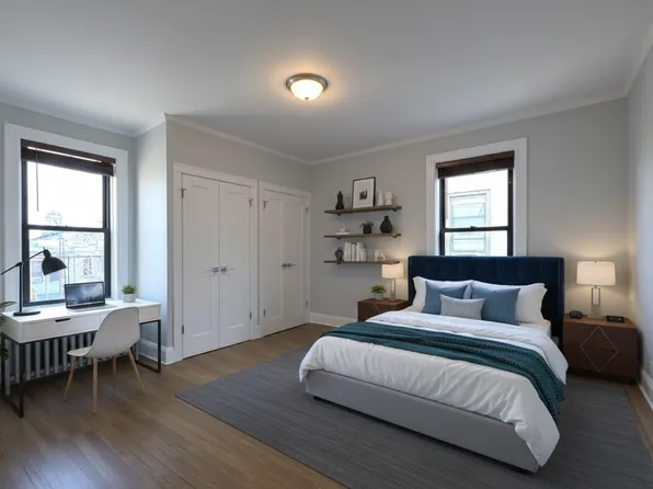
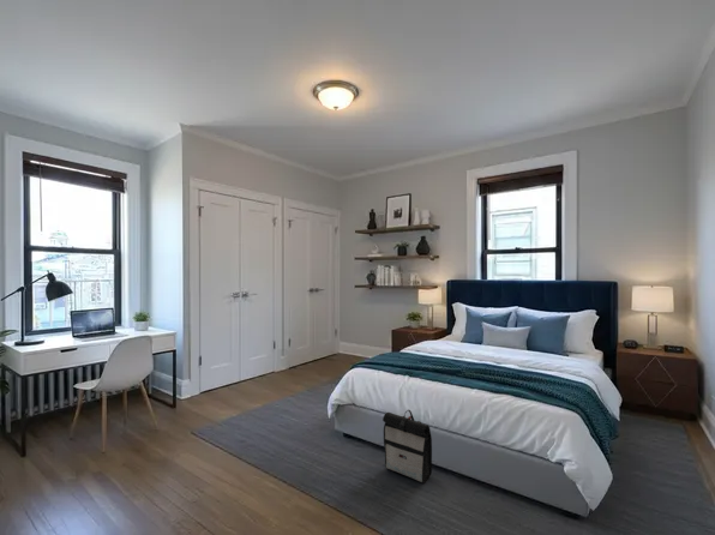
+ backpack (407, 441)
